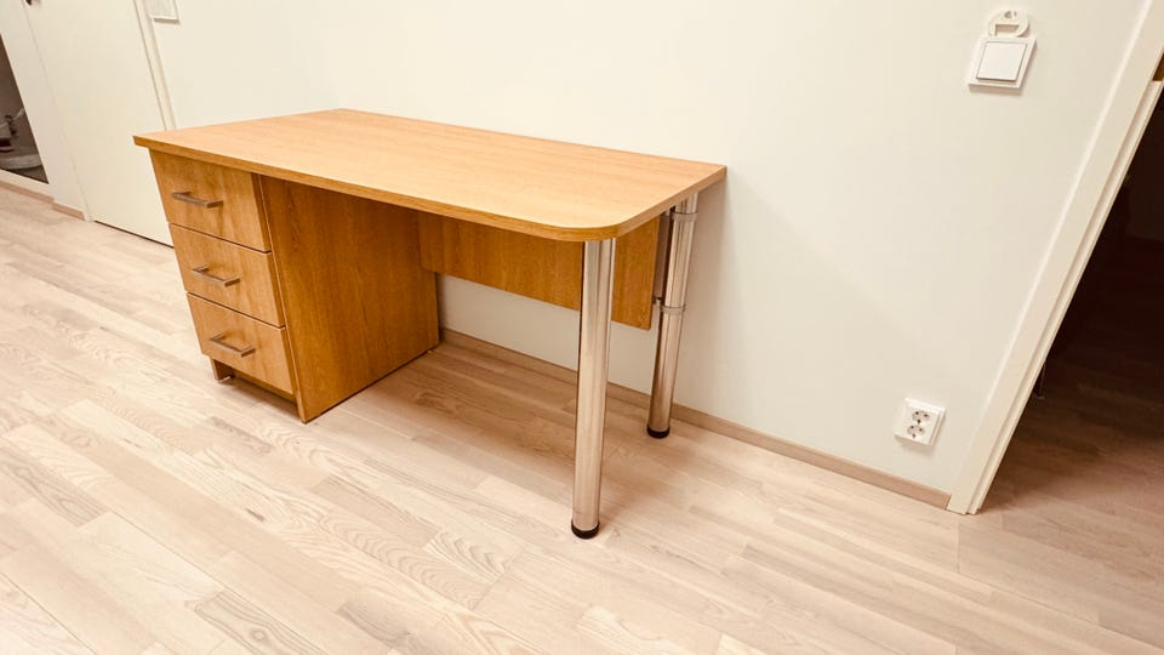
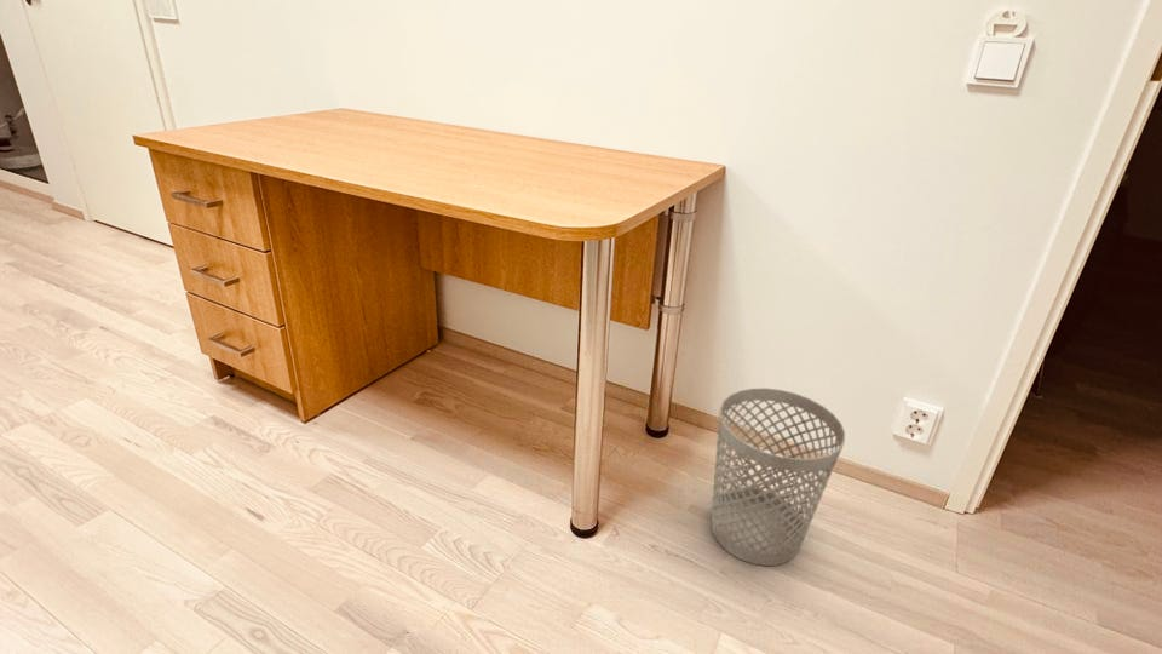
+ wastebasket (766, 477)
